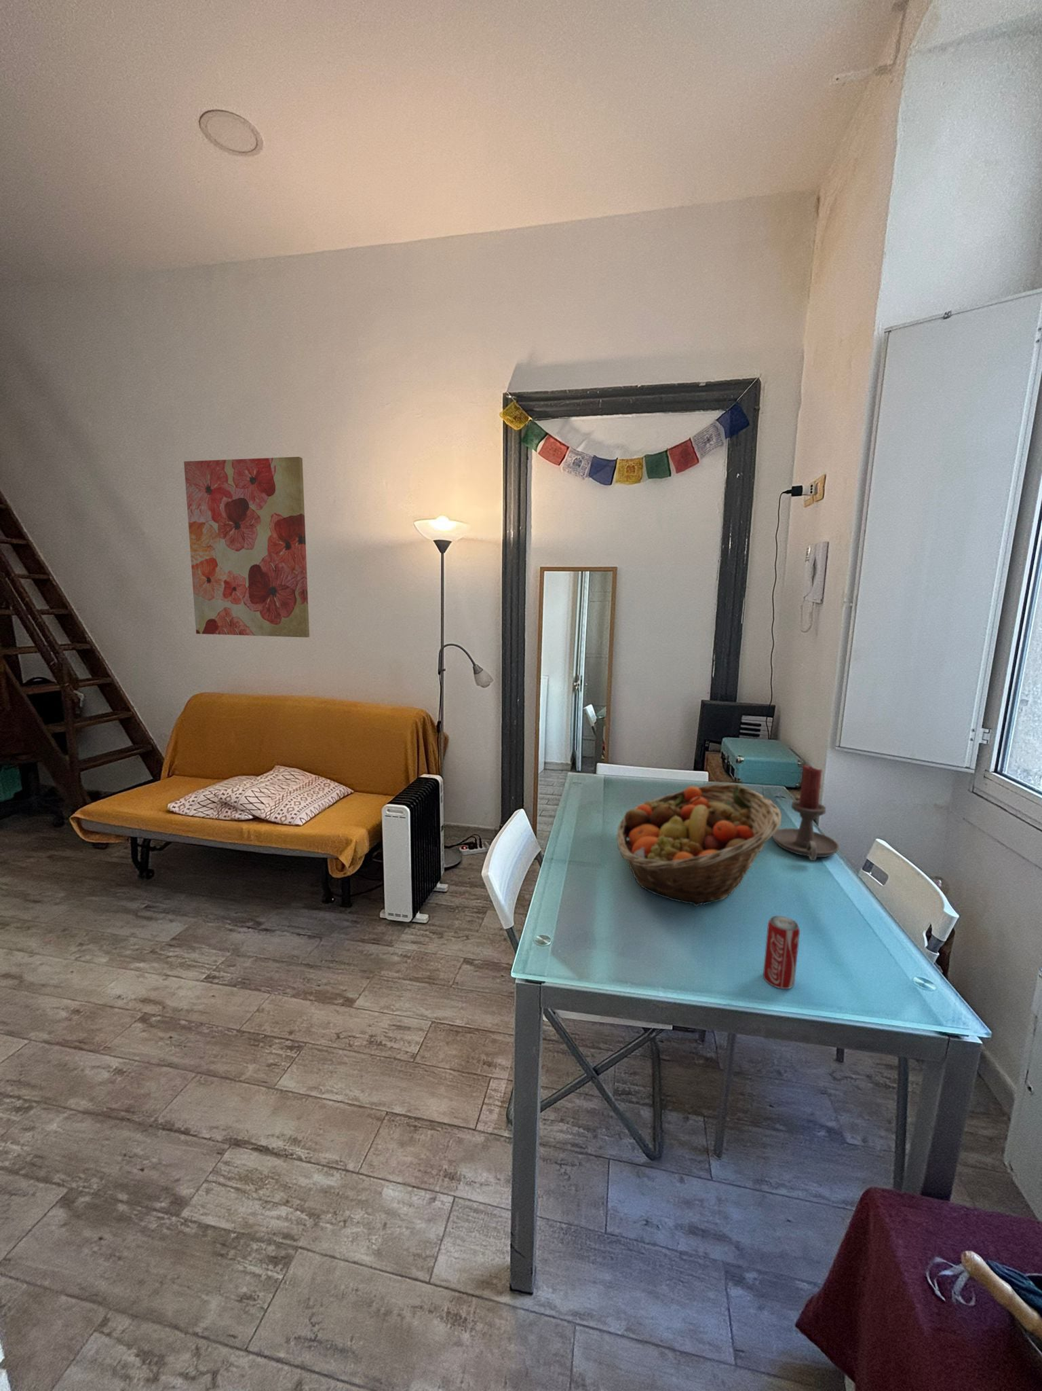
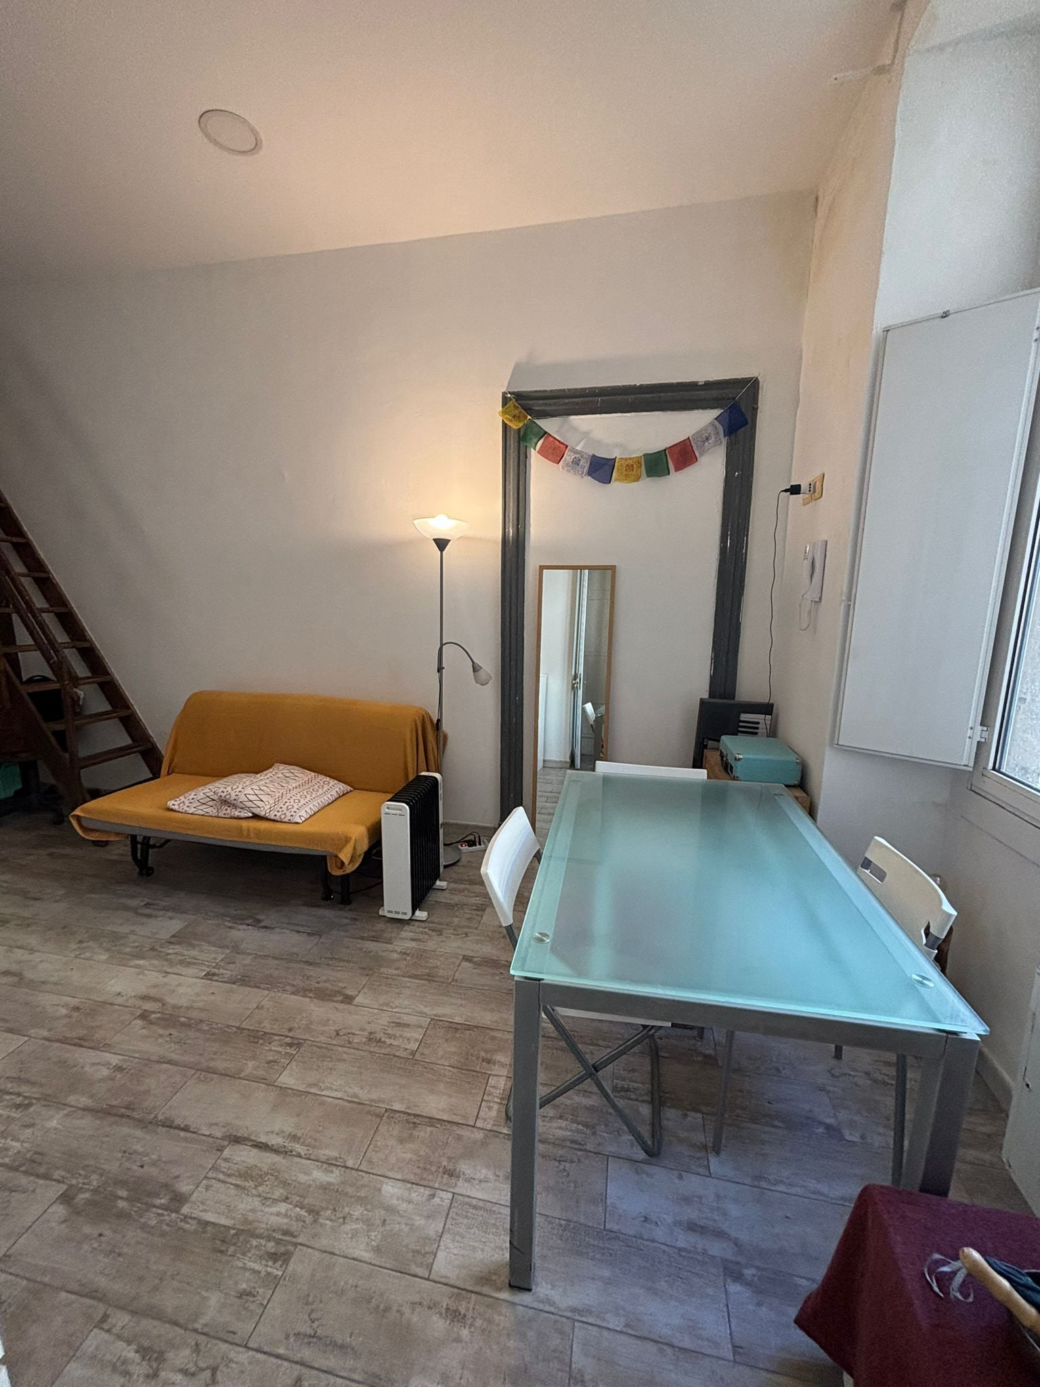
- fruit basket (693, 835)
- candle holder (810, 809)
- beverage can (780, 951)
- wall art (247, 550)
